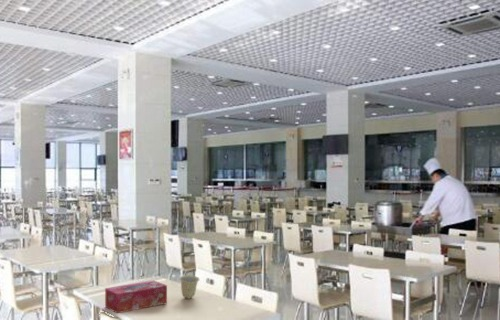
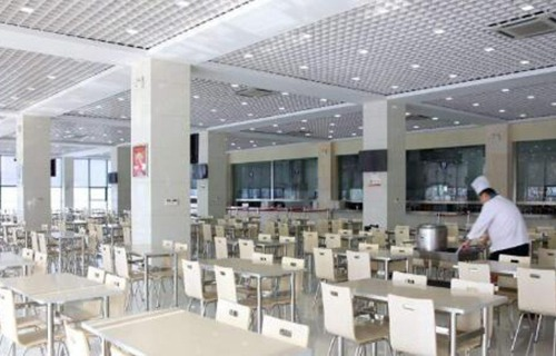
- tissue box (136, 296)
- cup (189, 287)
